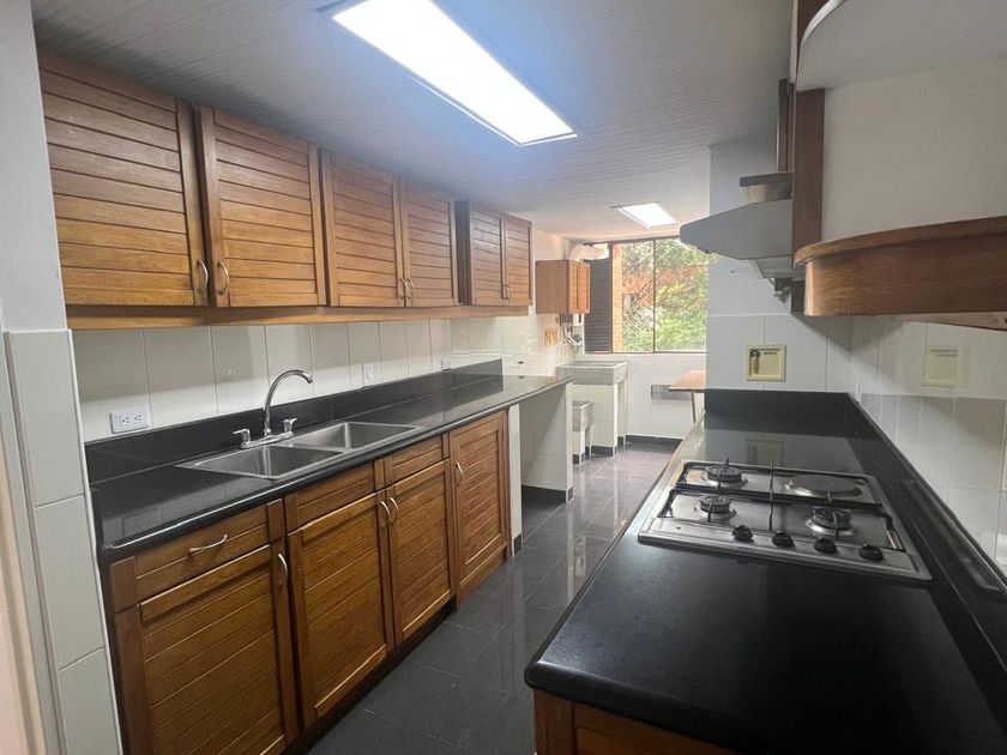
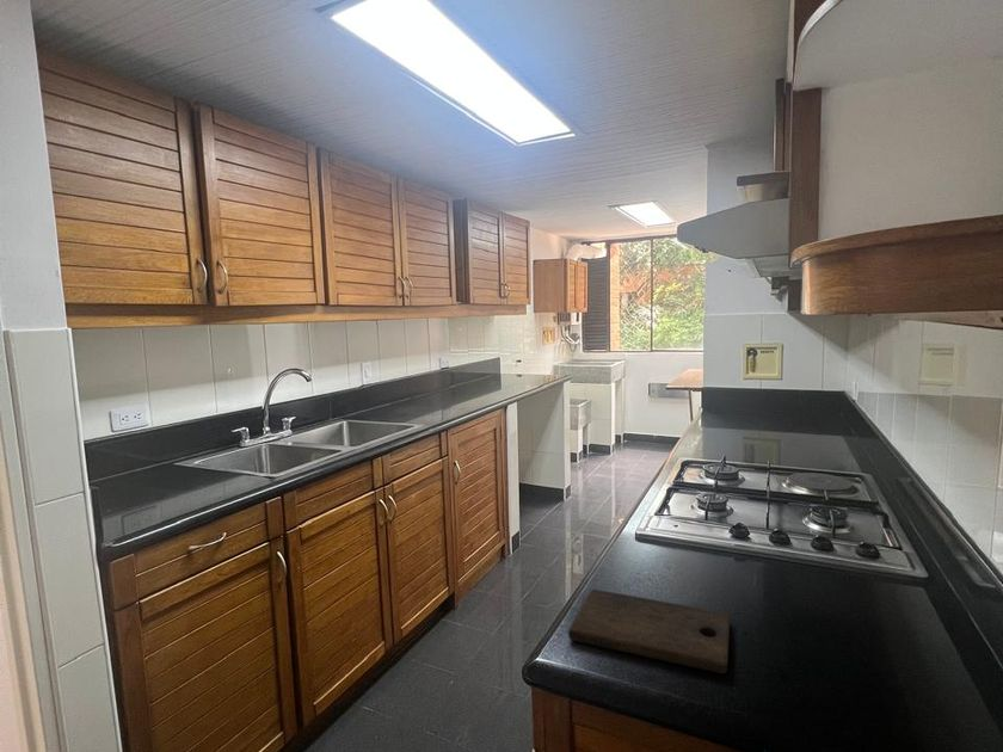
+ cutting board (650, 625)
